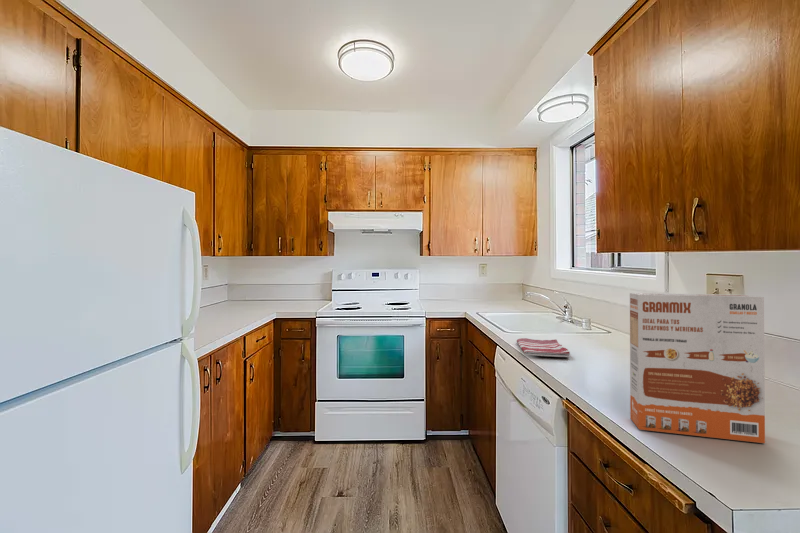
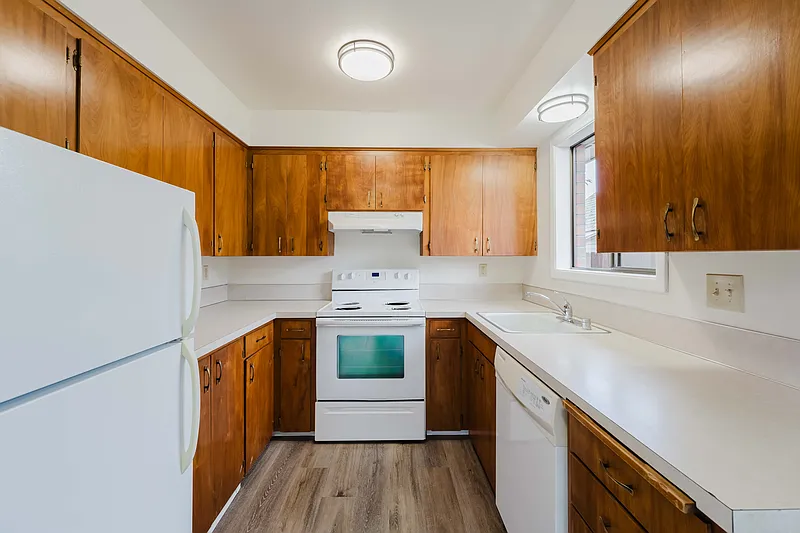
- dish towel (541, 346)
- cereal box (692, 362)
